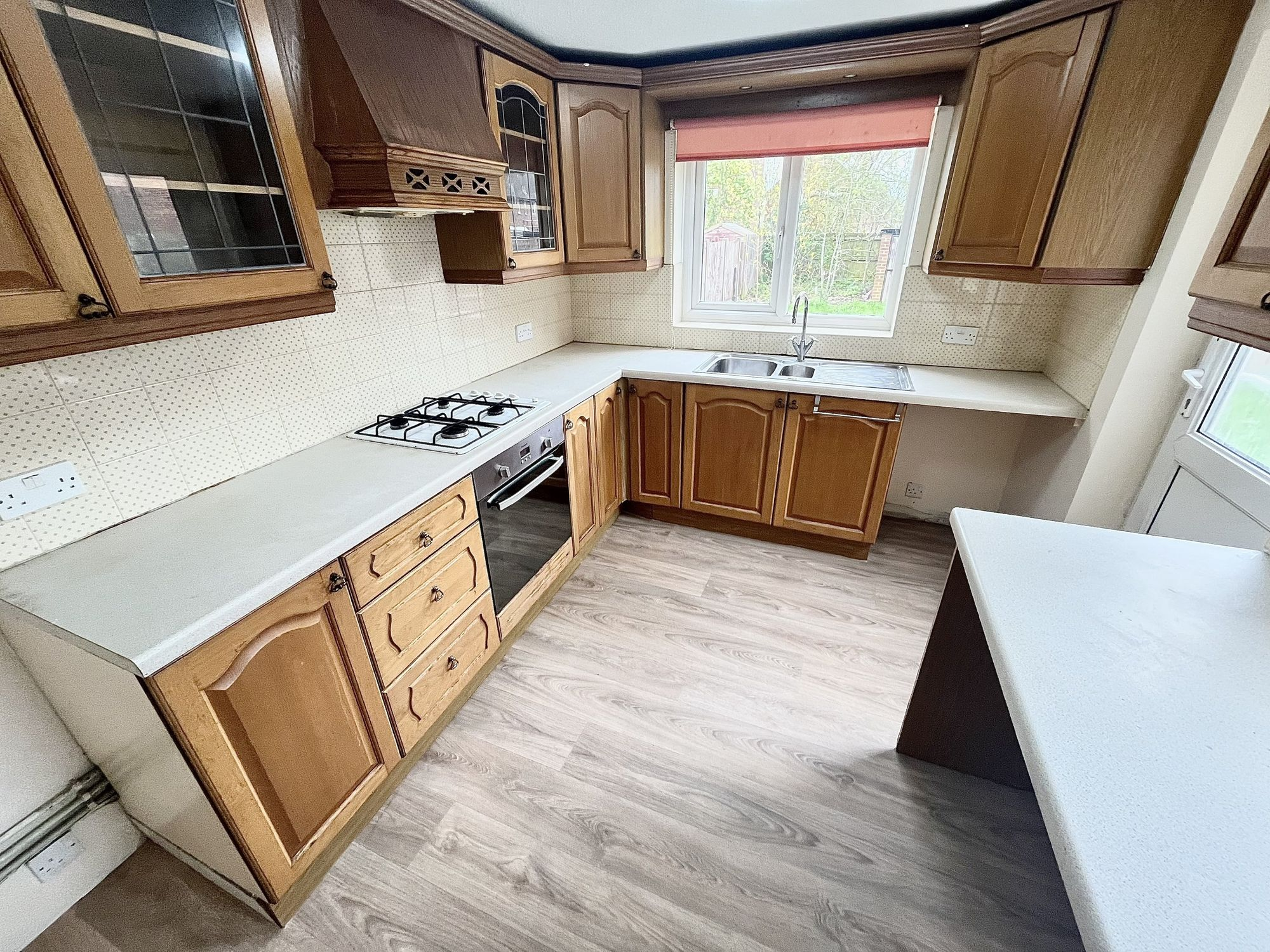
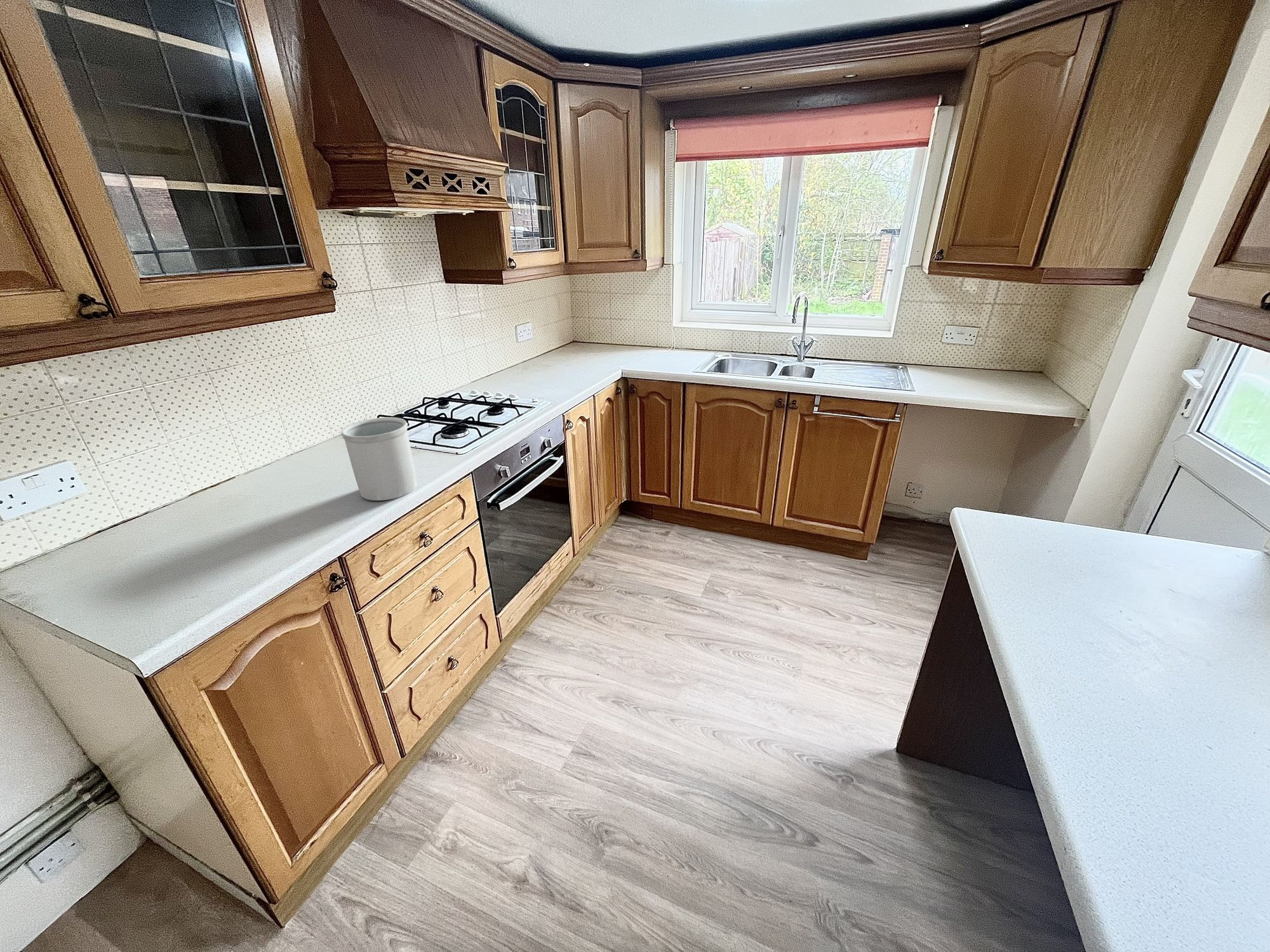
+ utensil holder (382, 458)
